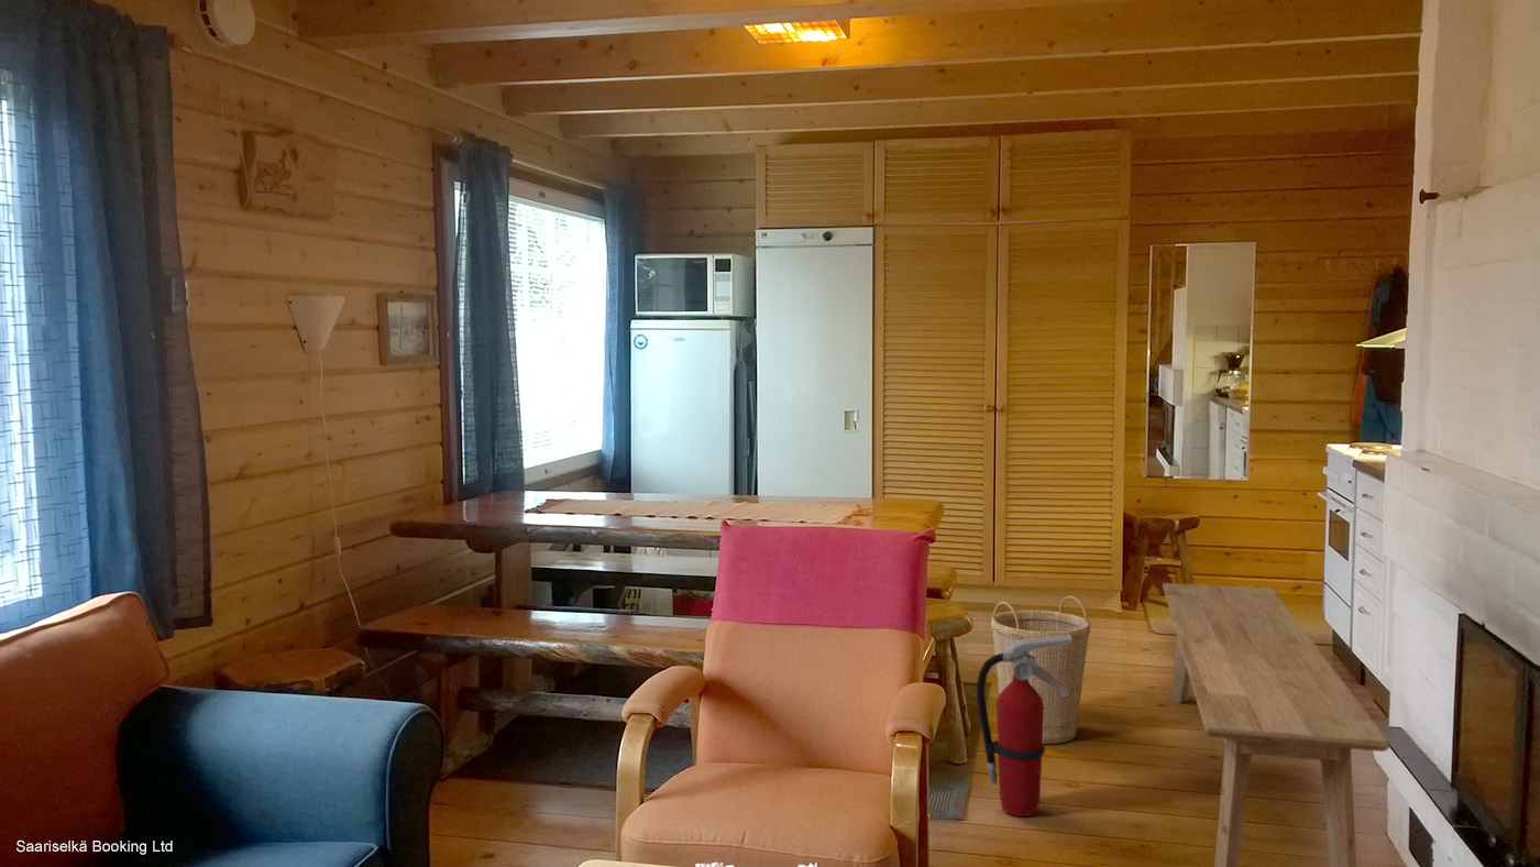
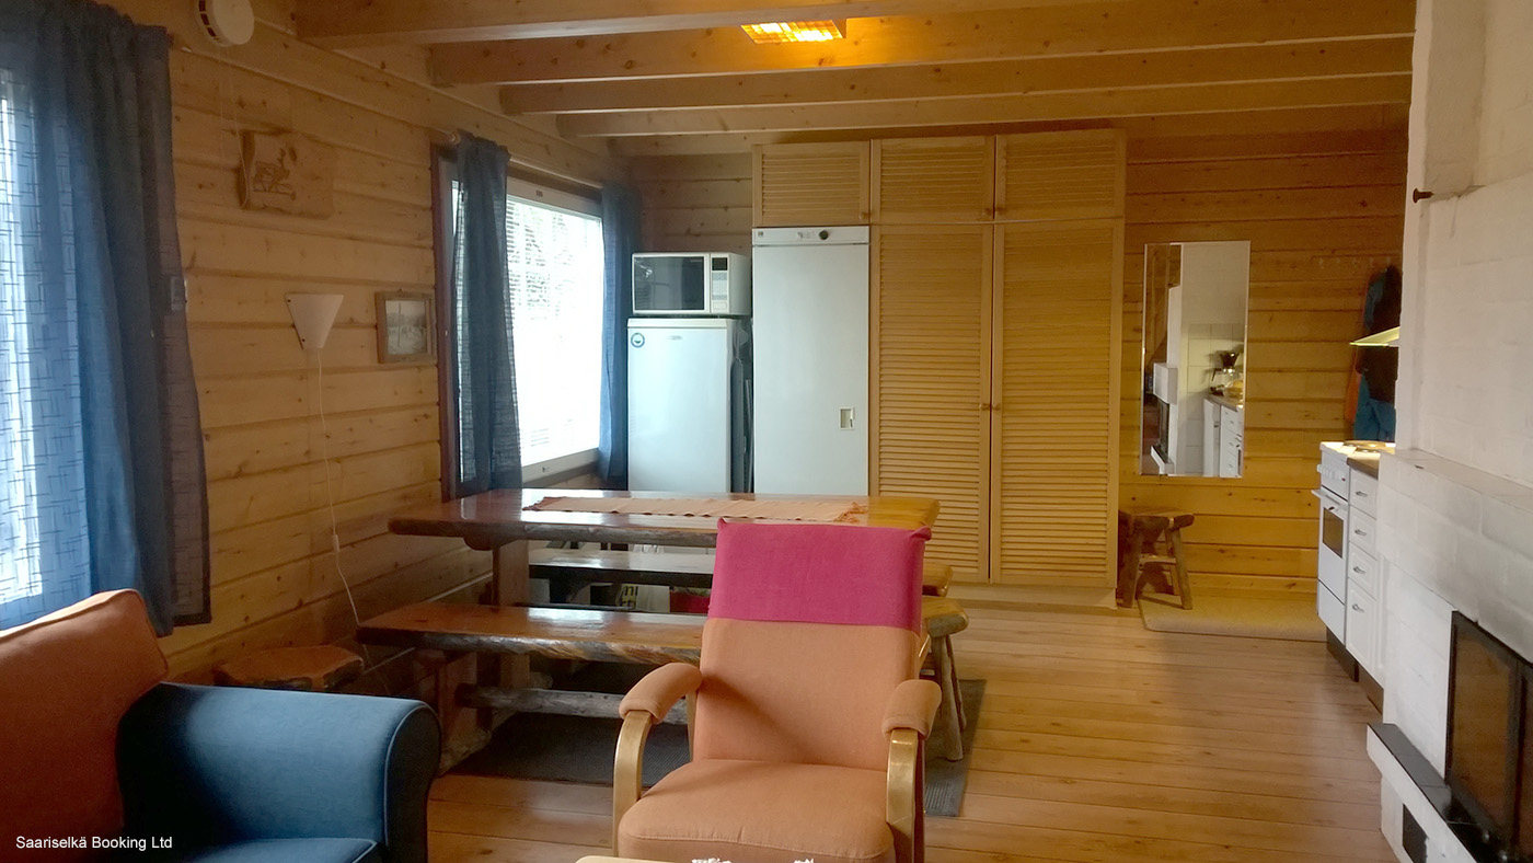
- bench (1244, 713)
- basket (1040, 665)
- fire extinguisher (1022, 723)
